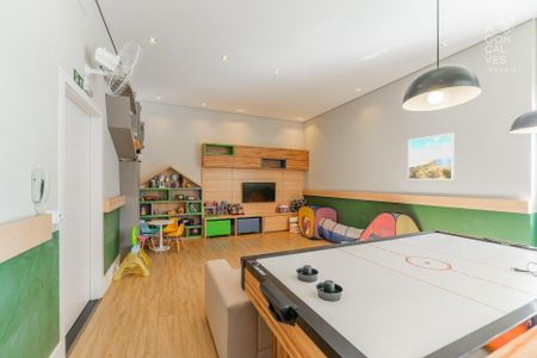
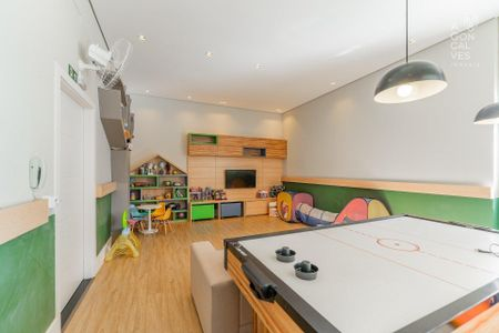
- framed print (428, 158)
